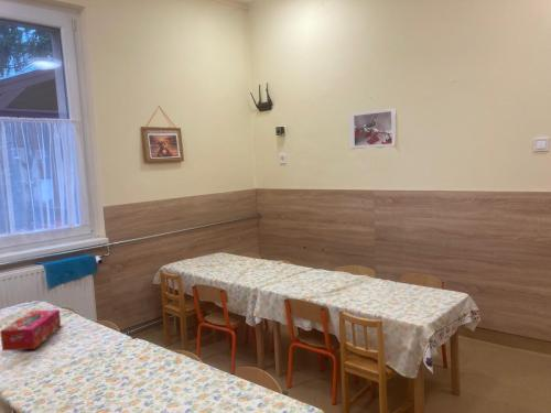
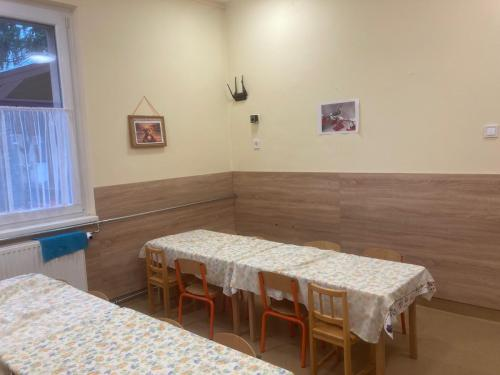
- tissue box (32, 328)
